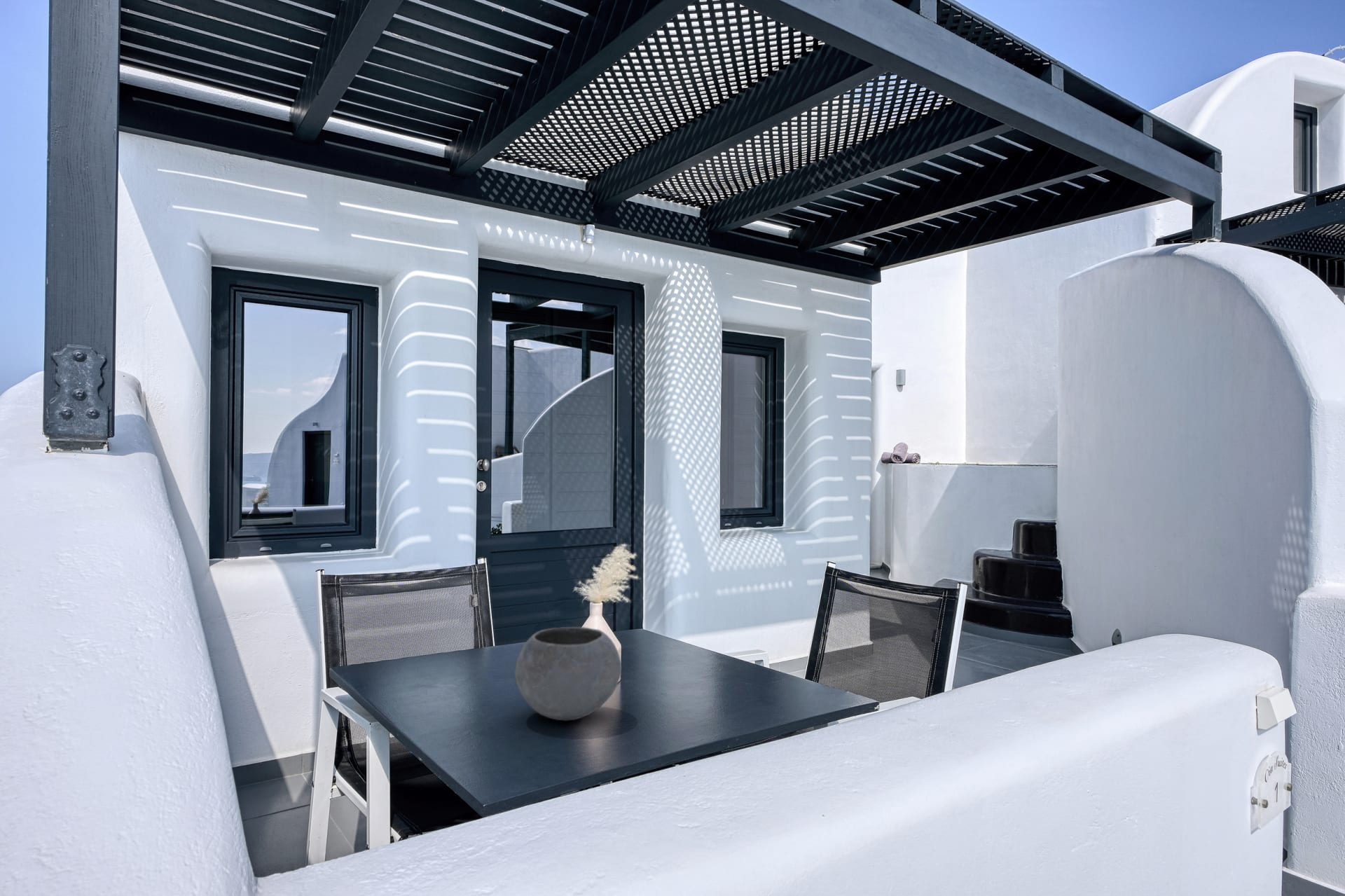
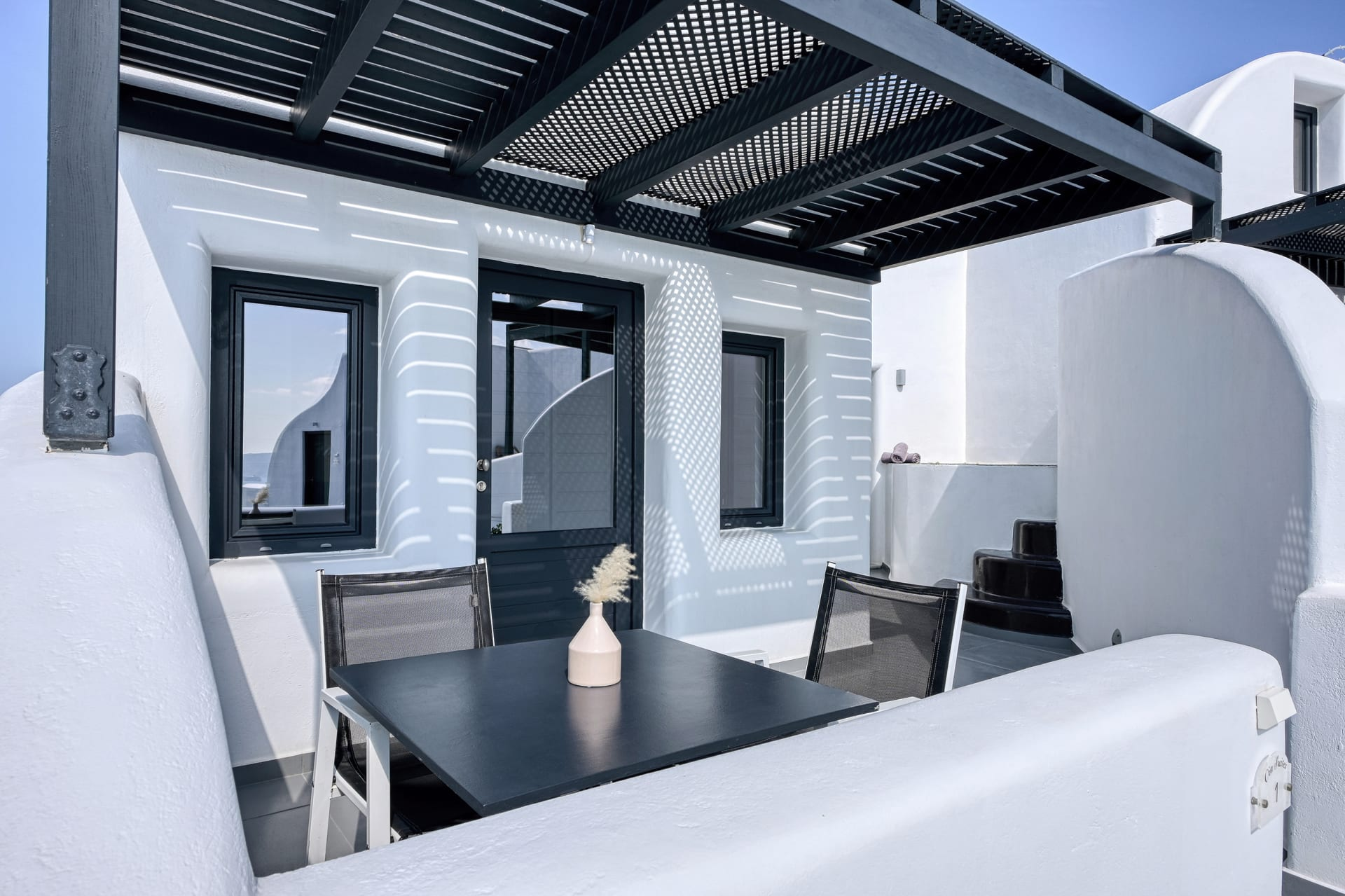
- bowl (567, 675)
